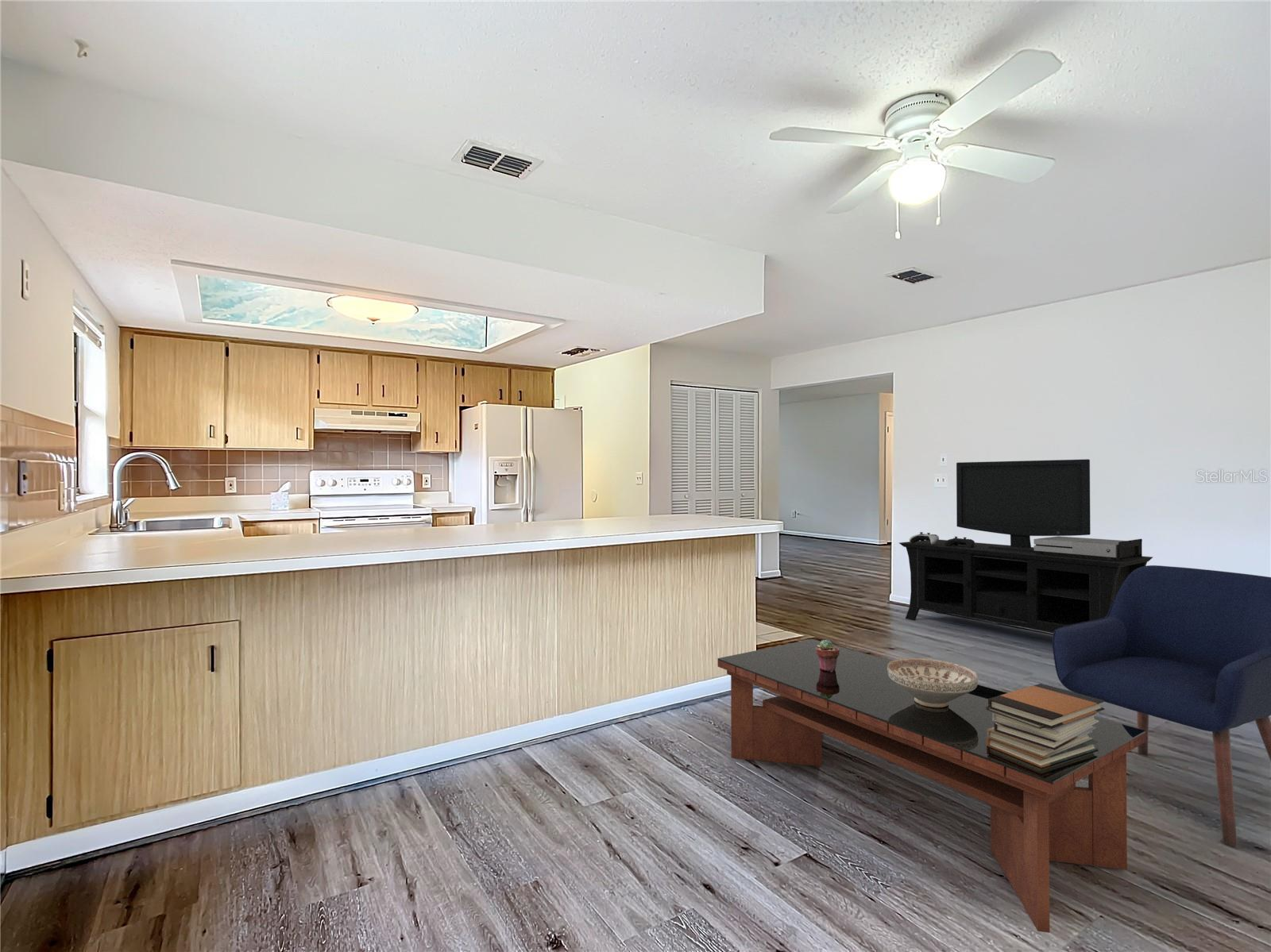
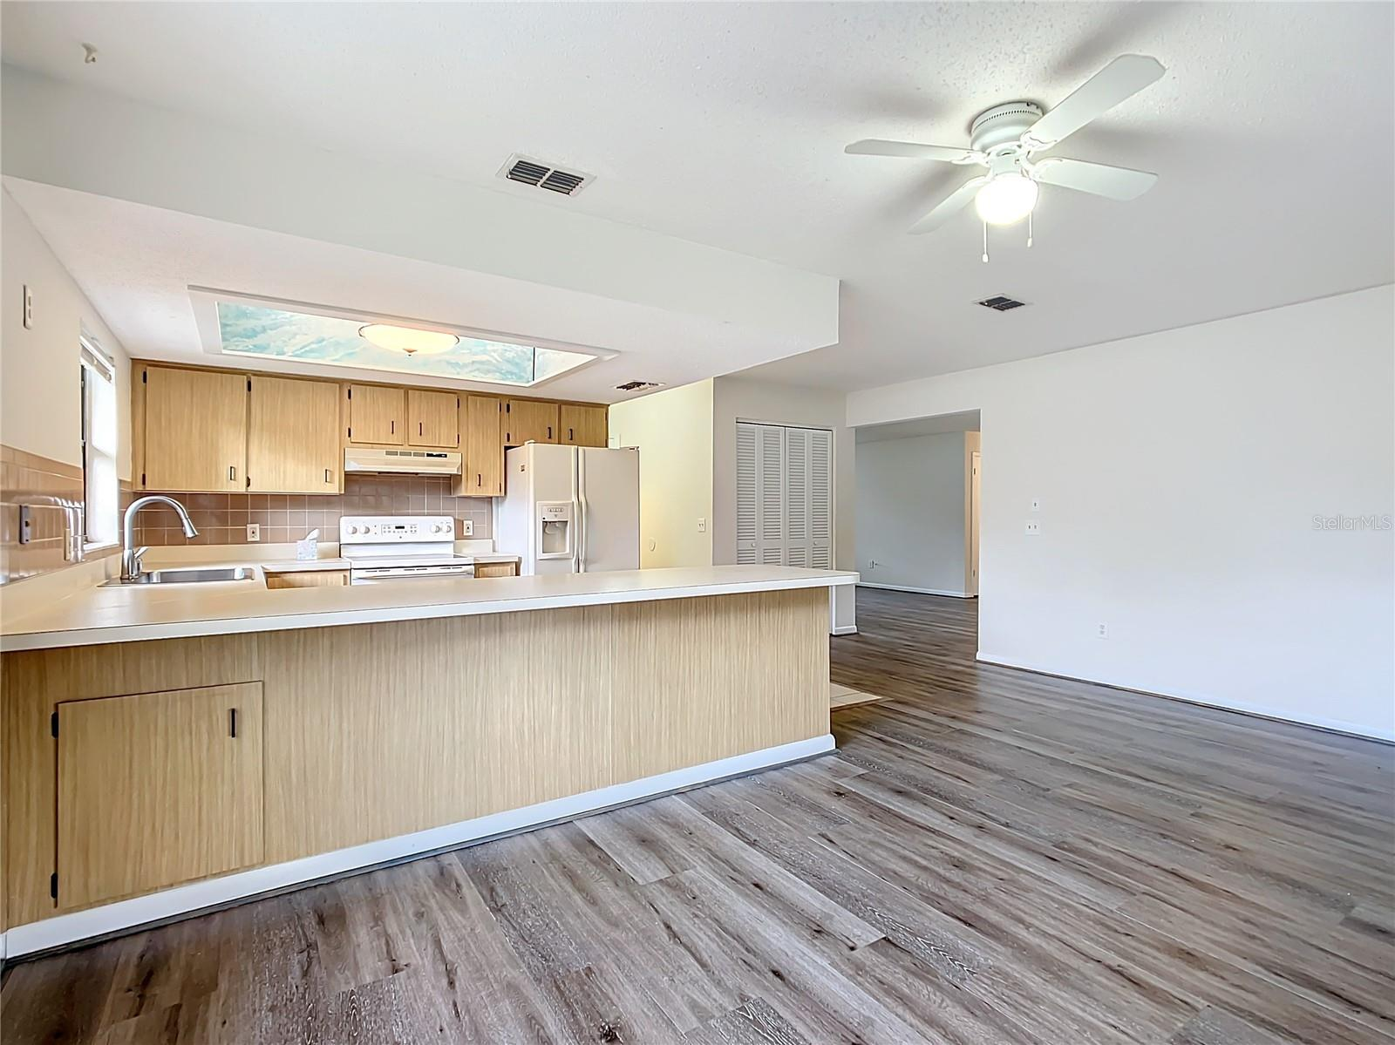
- coffee table (895, 746)
- chair (1178, 682)
- media console (1012, 548)
- decorative bowl (931, 685)
- potted succulent (827, 653)
- book stack (1045, 723)
